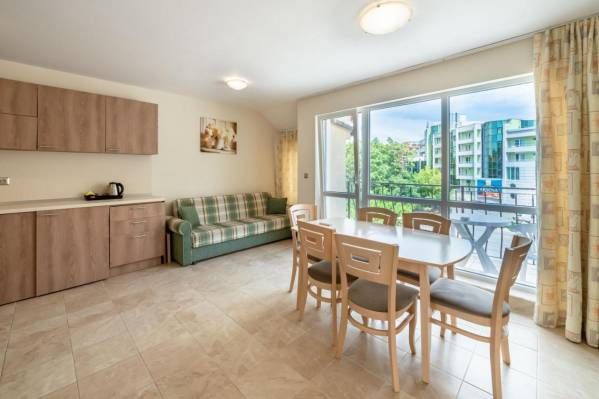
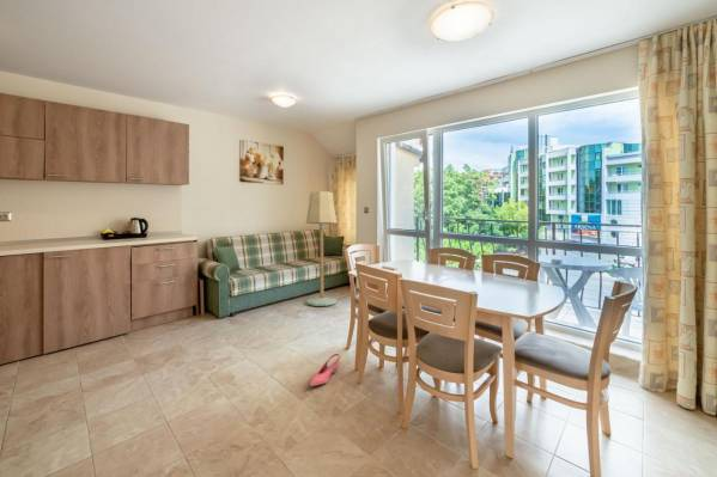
+ shoe (326, 368)
+ floor lamp (321, 247)
